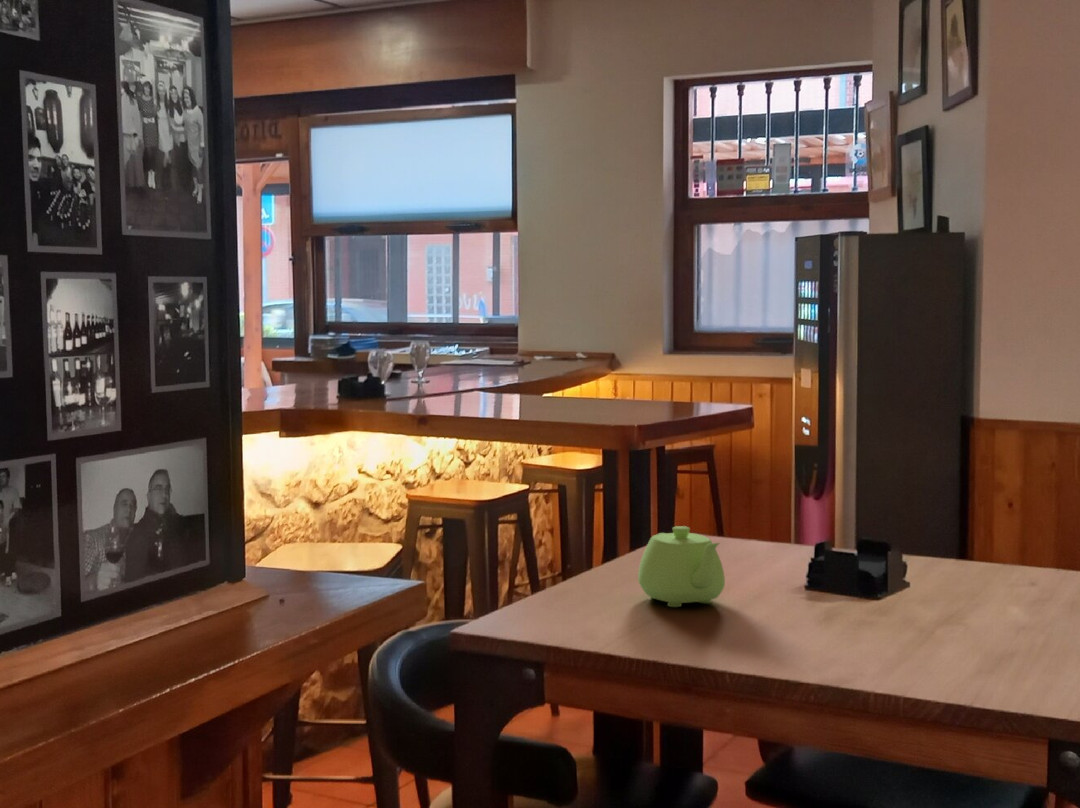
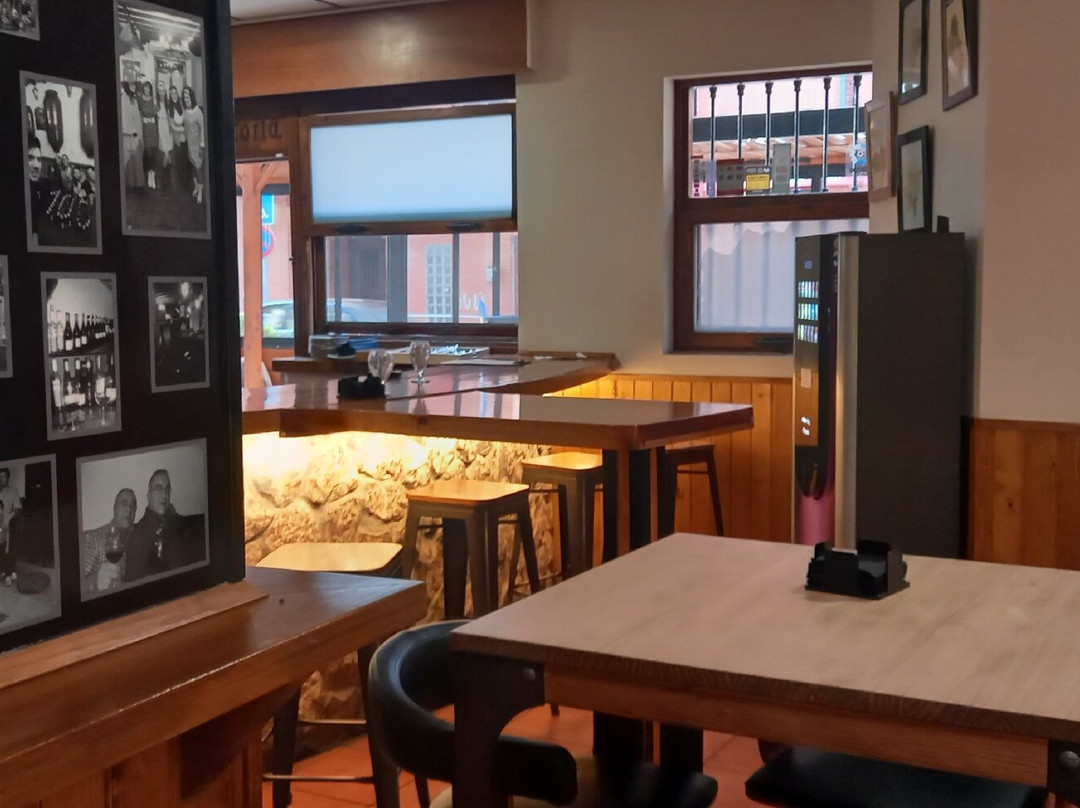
- teapot (684, 564)
